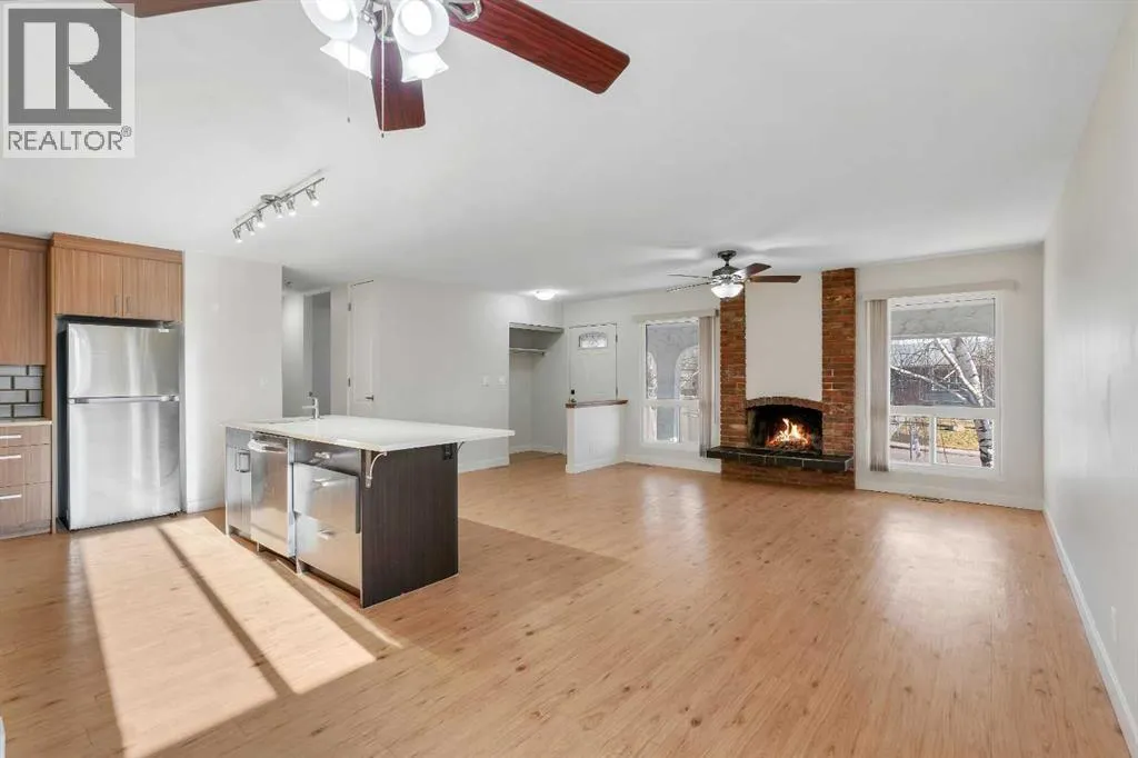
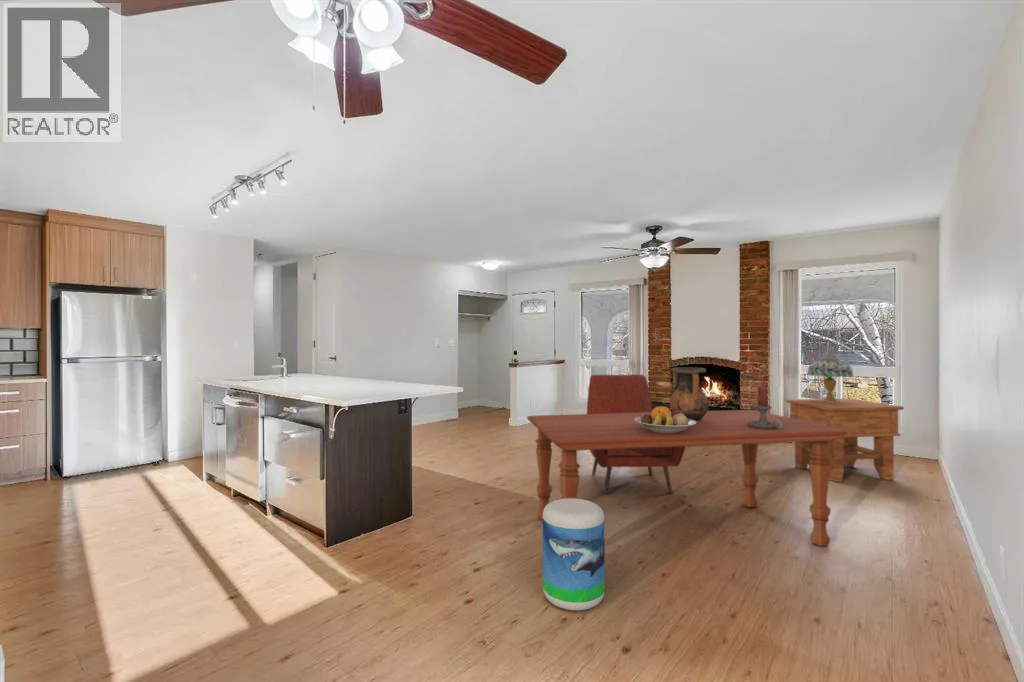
+ dining table (672, 446)
+ table lamp (829, 374)
+ vase (688, 393)
+ side table (841, 437)
+ stool (573, 551)
+ candle holder (766, 406)
+ chair (627, 412)
+ fruit bowl (665, 417)
